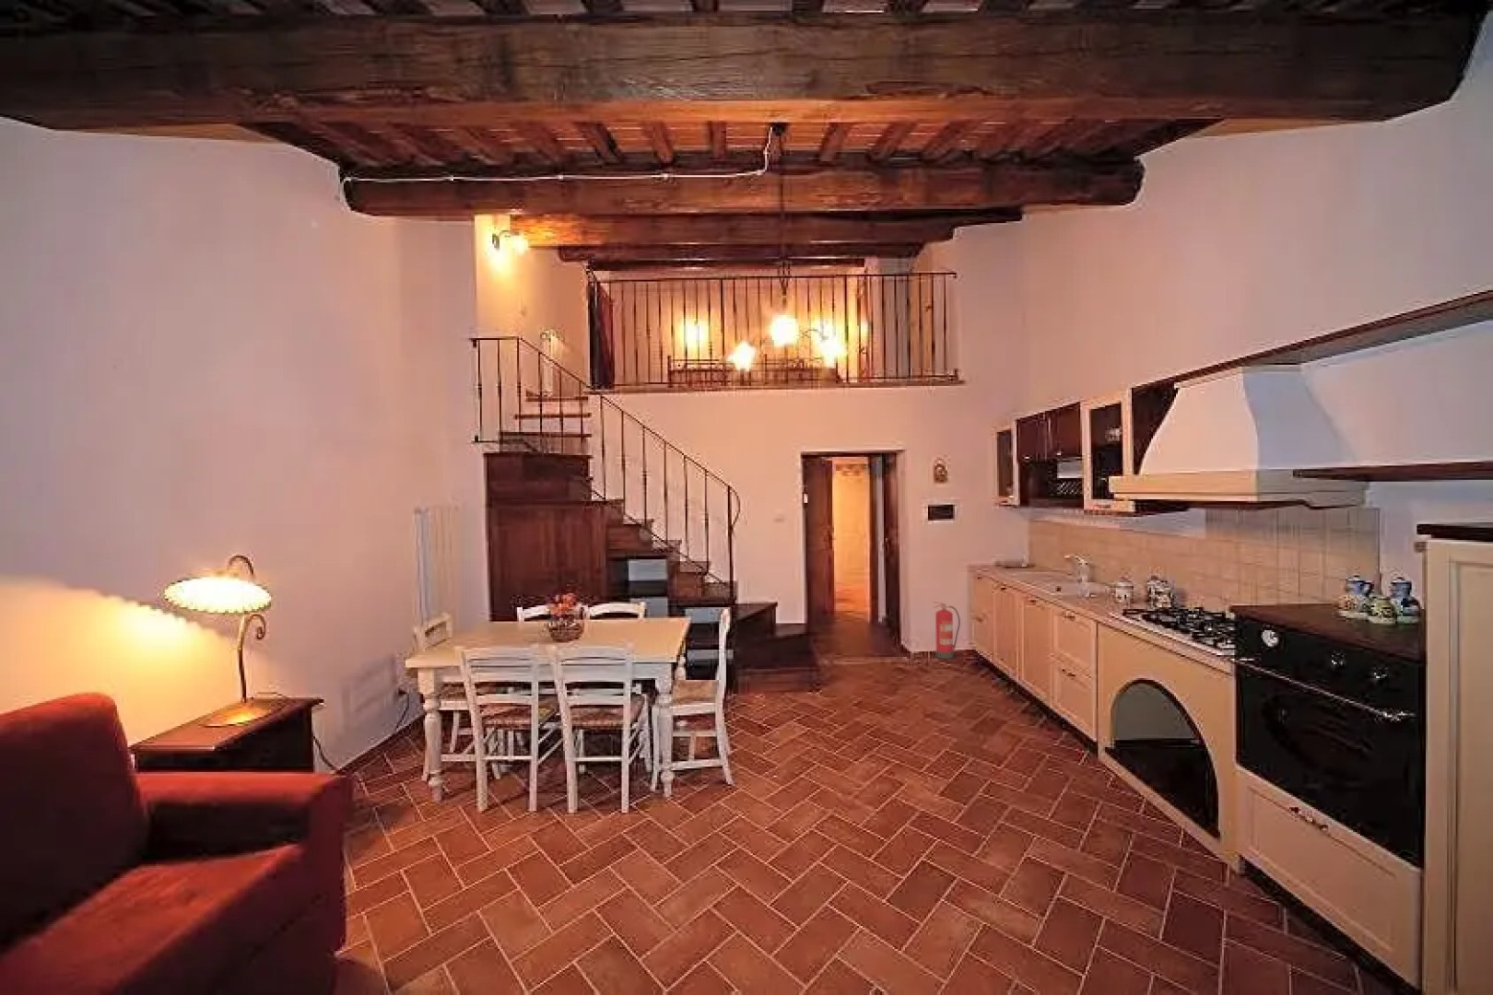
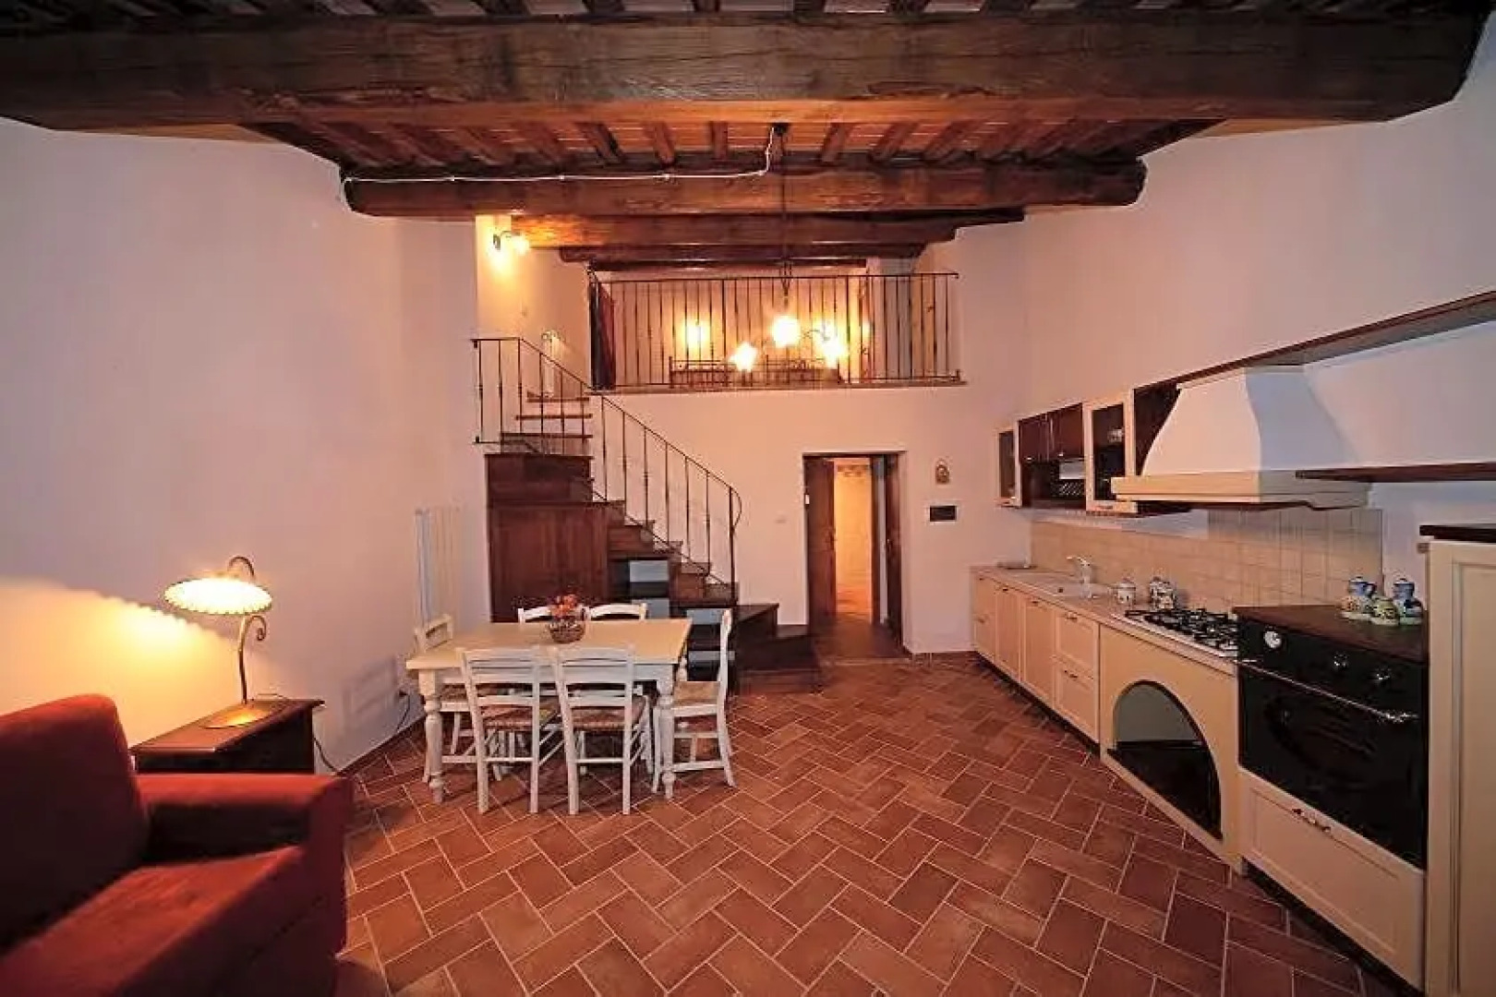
- fire extinguisher (946, 630)
